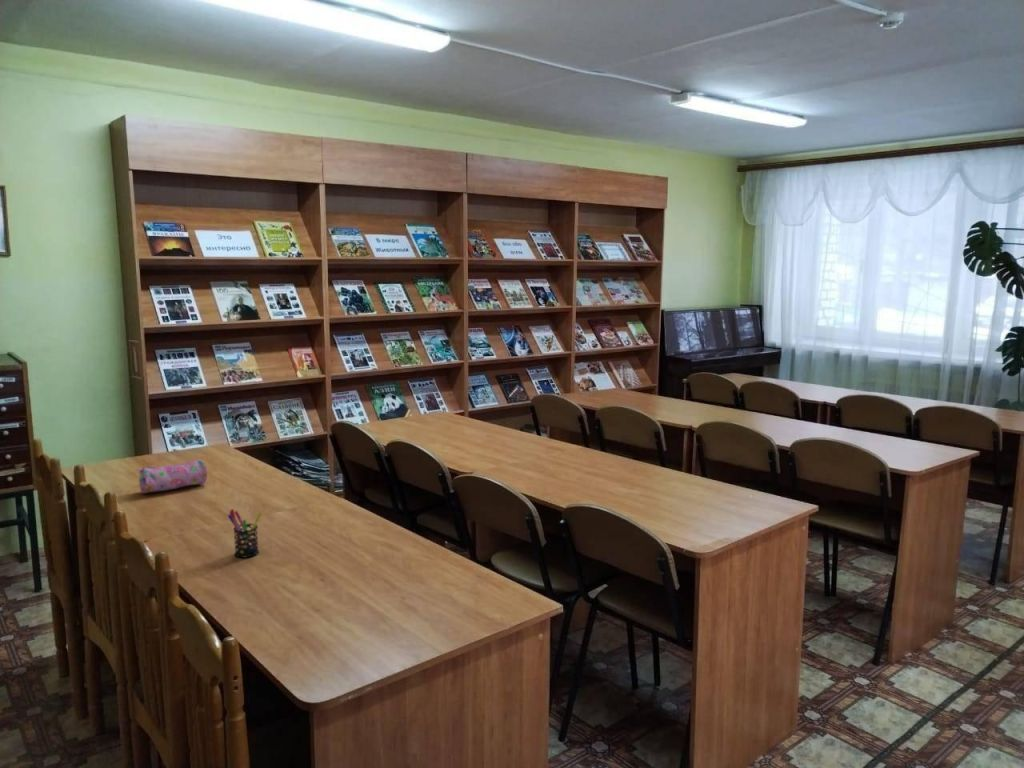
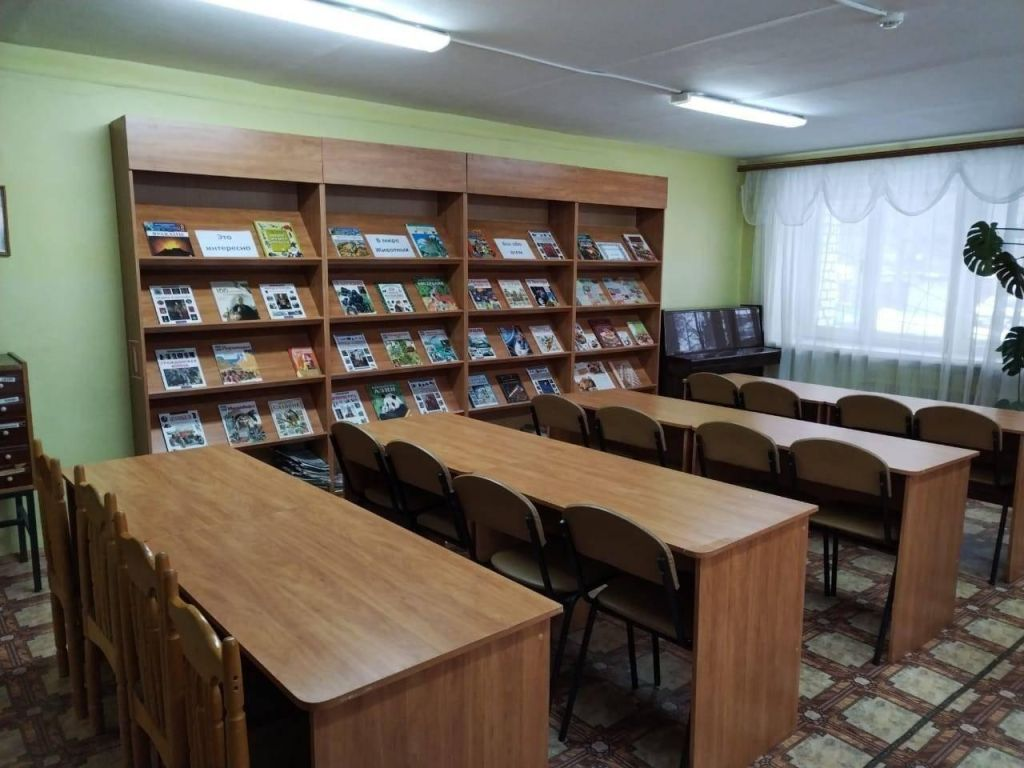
- pen holder (244, 531)
- pencil case (172, 475)
